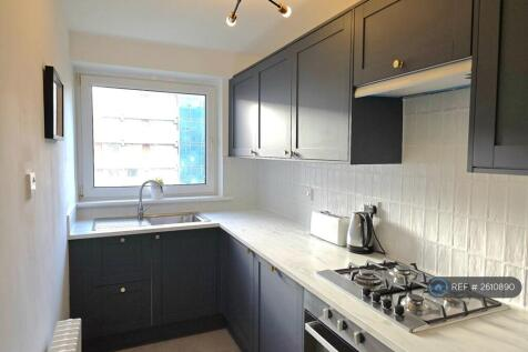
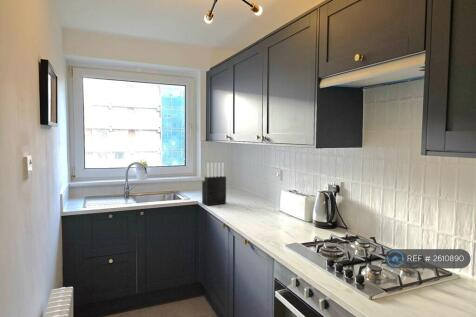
+ knife block (213, 183)
